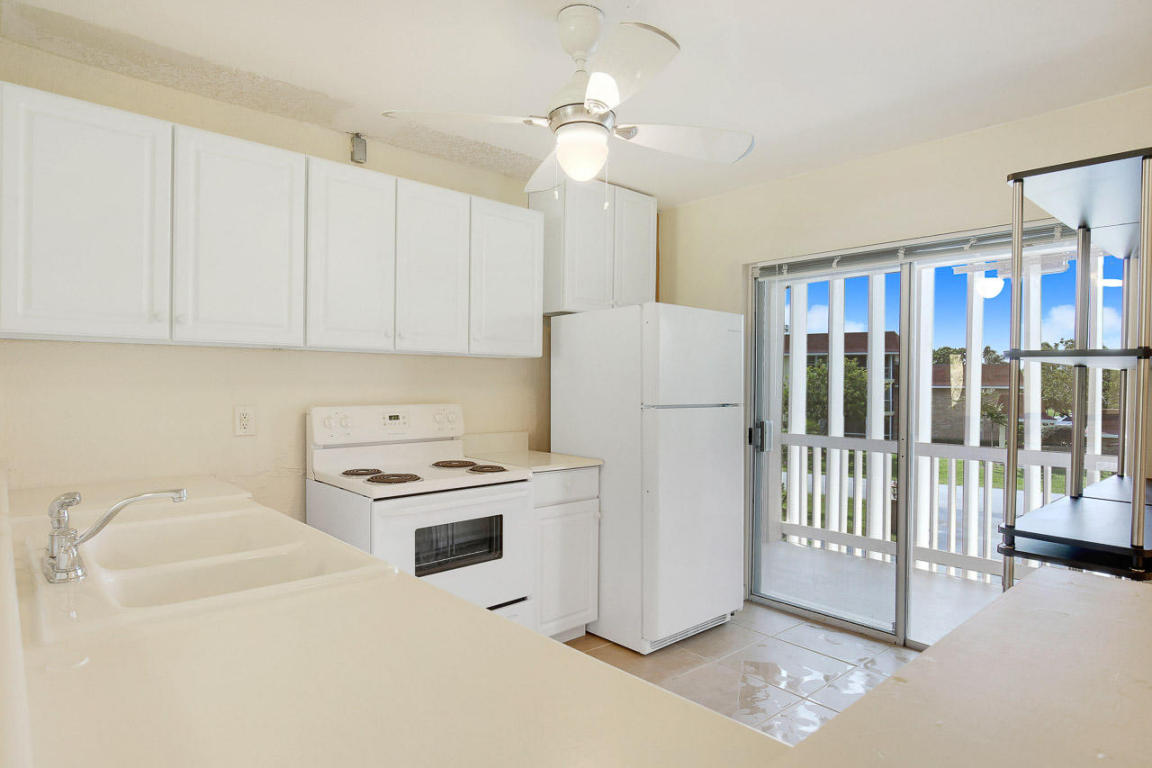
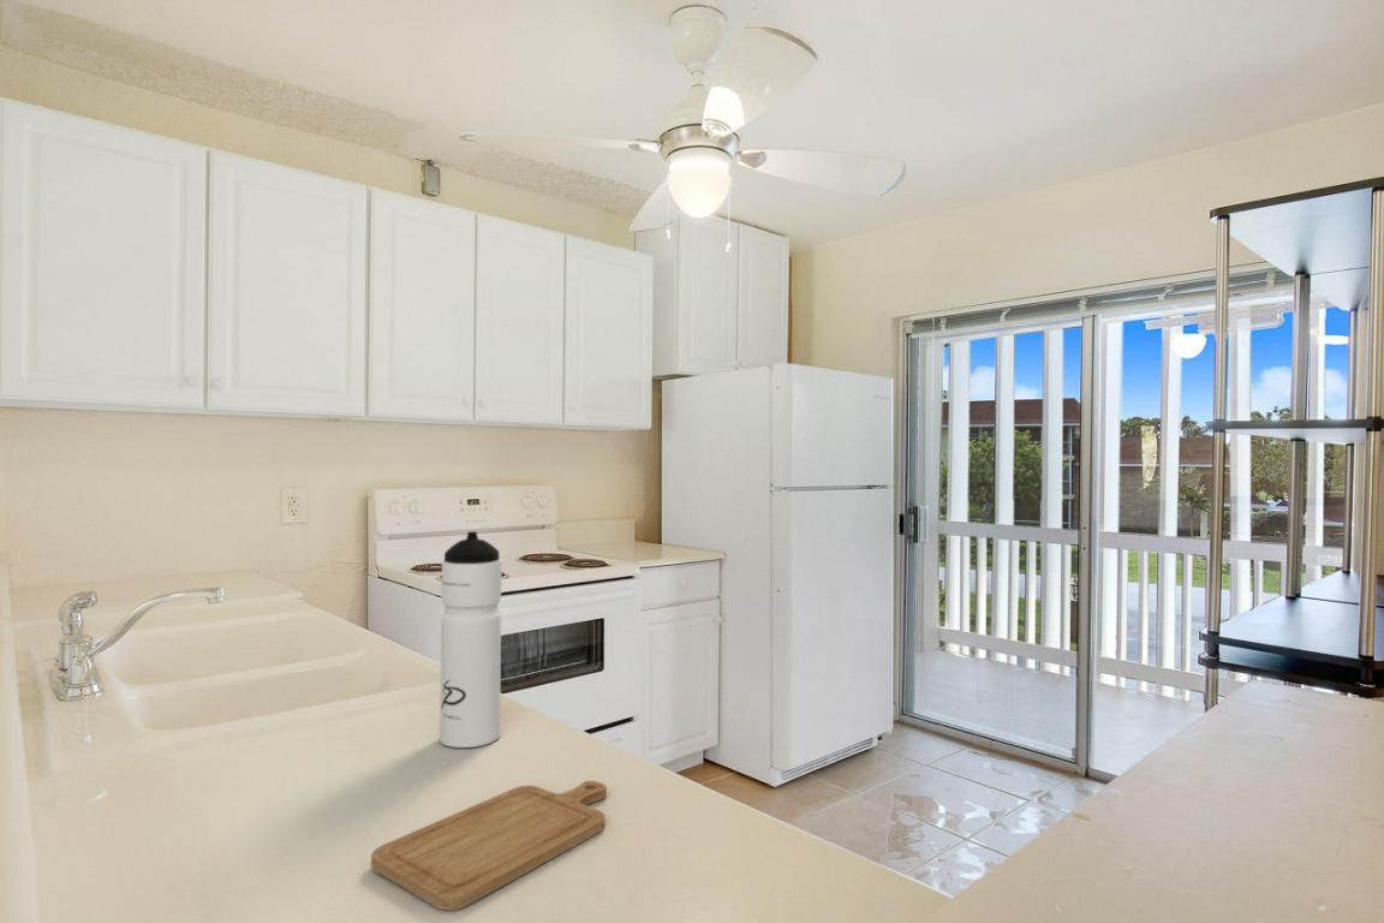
+ water bottle (471, 635)
+ chopping board (514, 828)
